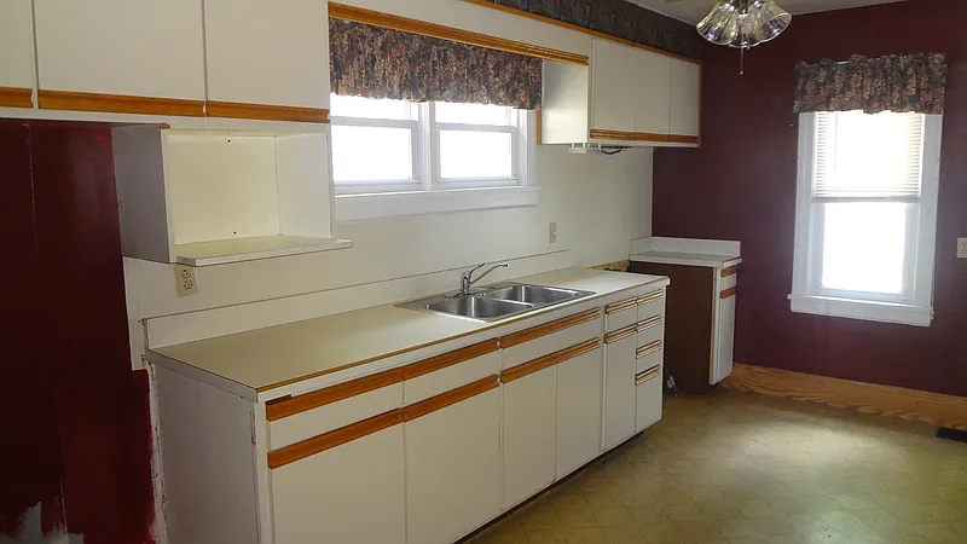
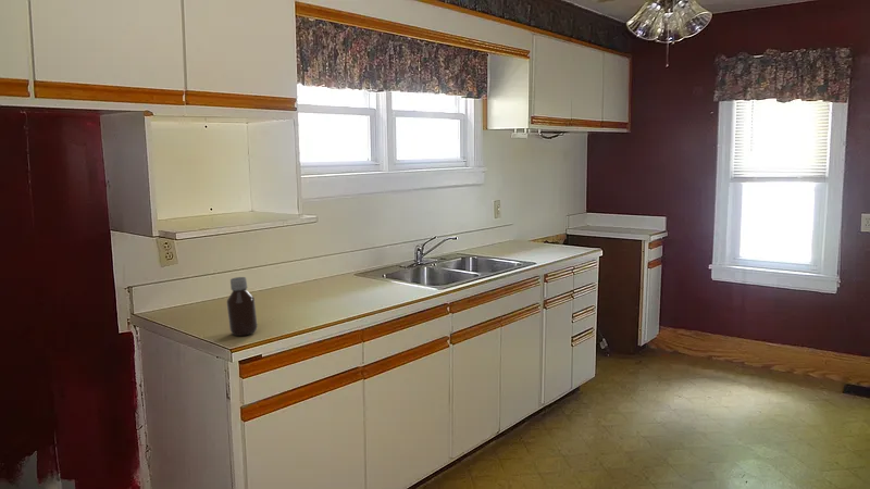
+ bottle (241, 305)
